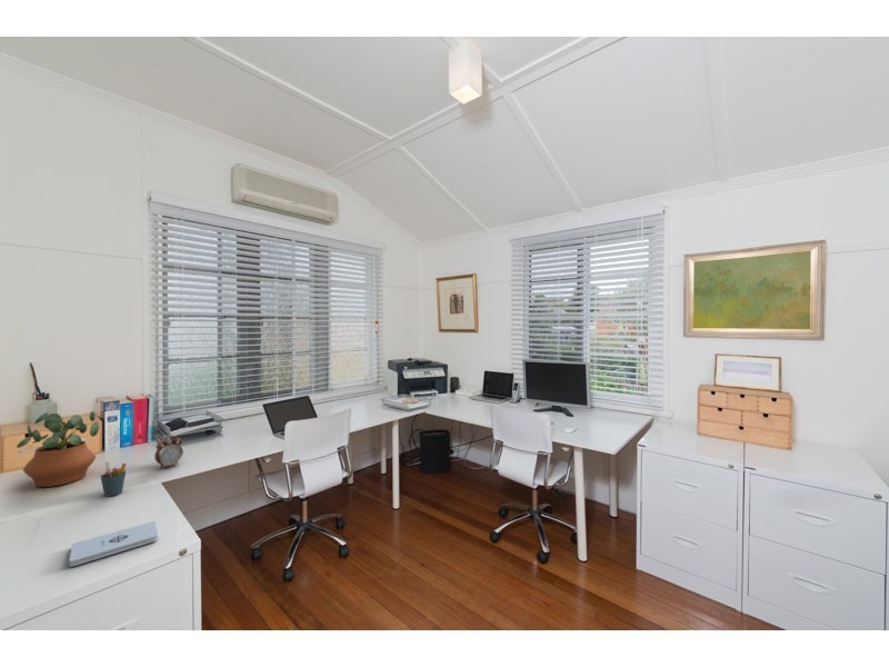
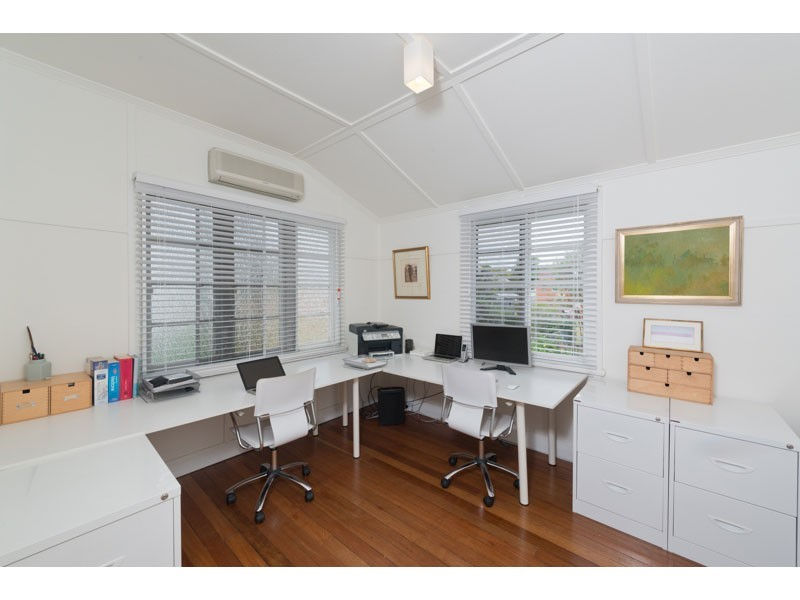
- notepad (116, 541)
- pen holder (113, 478)
- alarm clock (169, 450)
- potted plant (59, 447)
